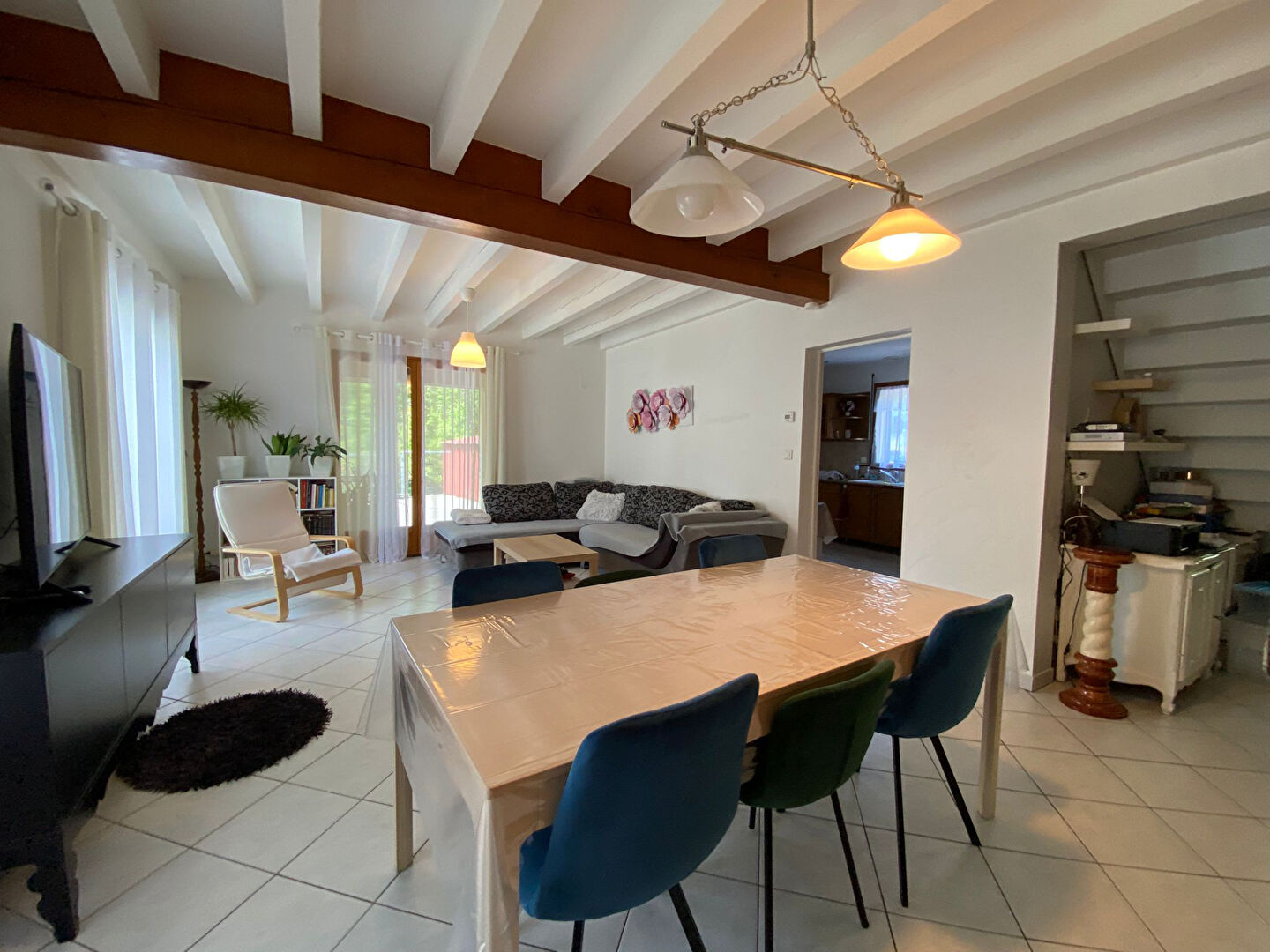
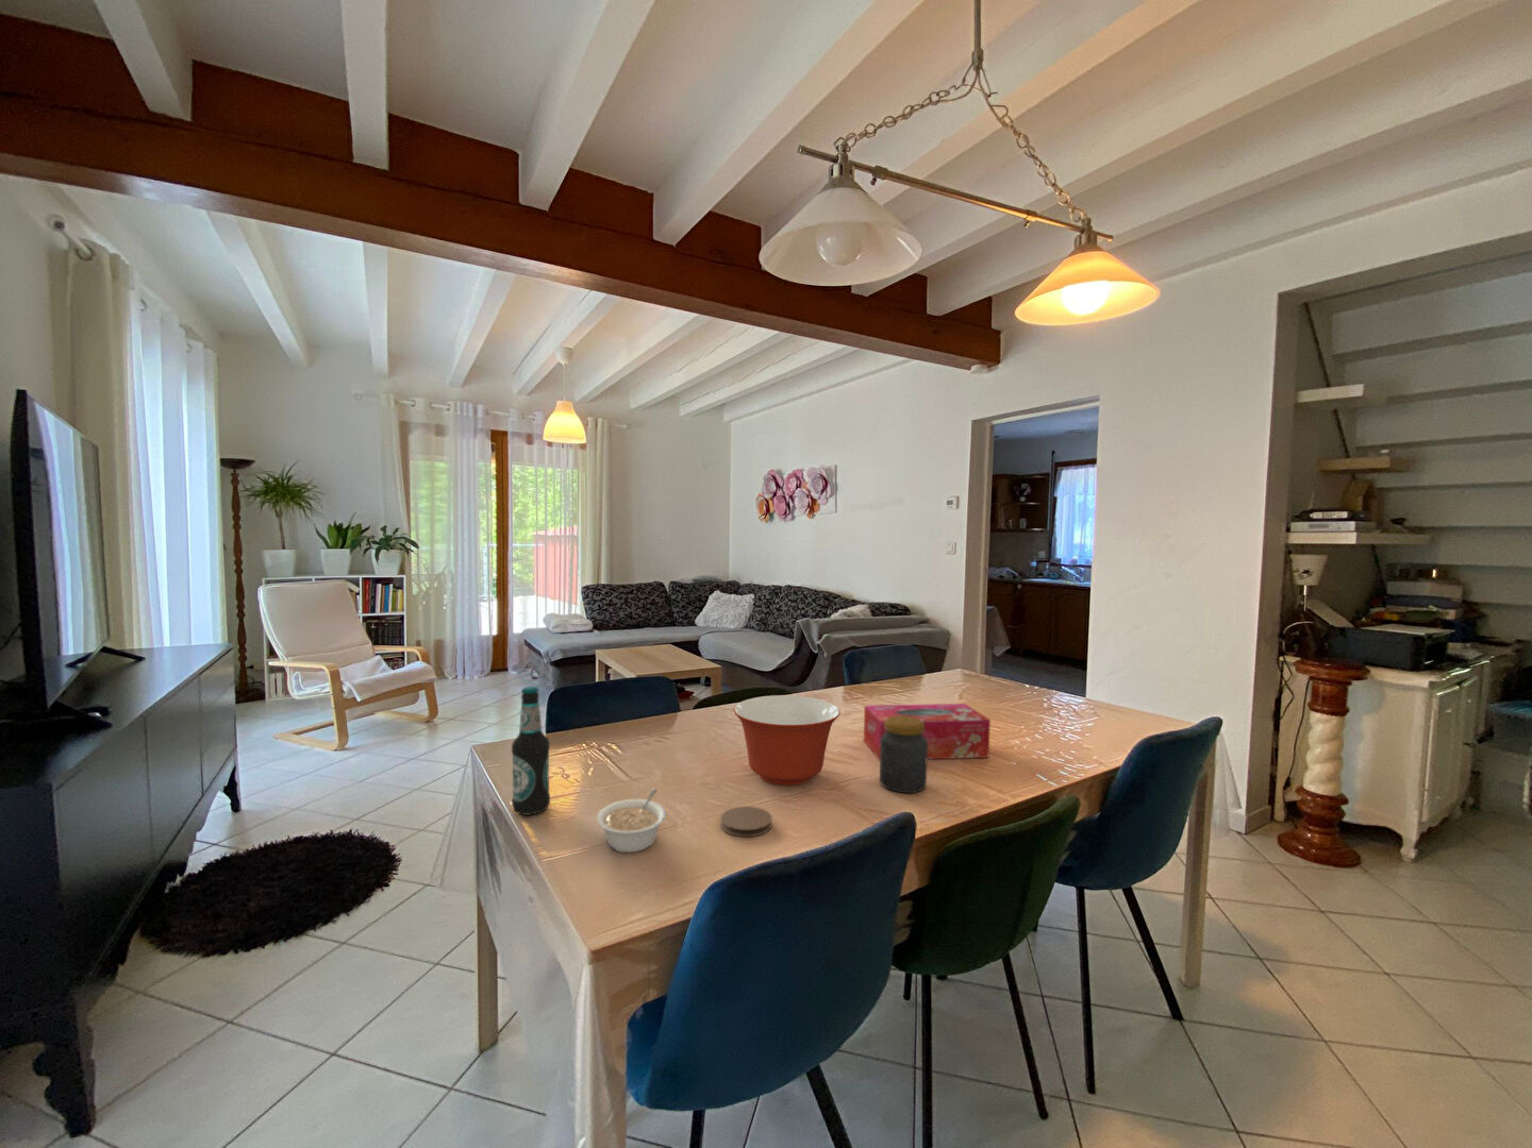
+ tissue box (924, 731)
+ jar (904, 752)
+ coaster (745, 821)
+ legume (631, 822)
+ bottle (530, 749)
+ mixing bowl (787, 740)
